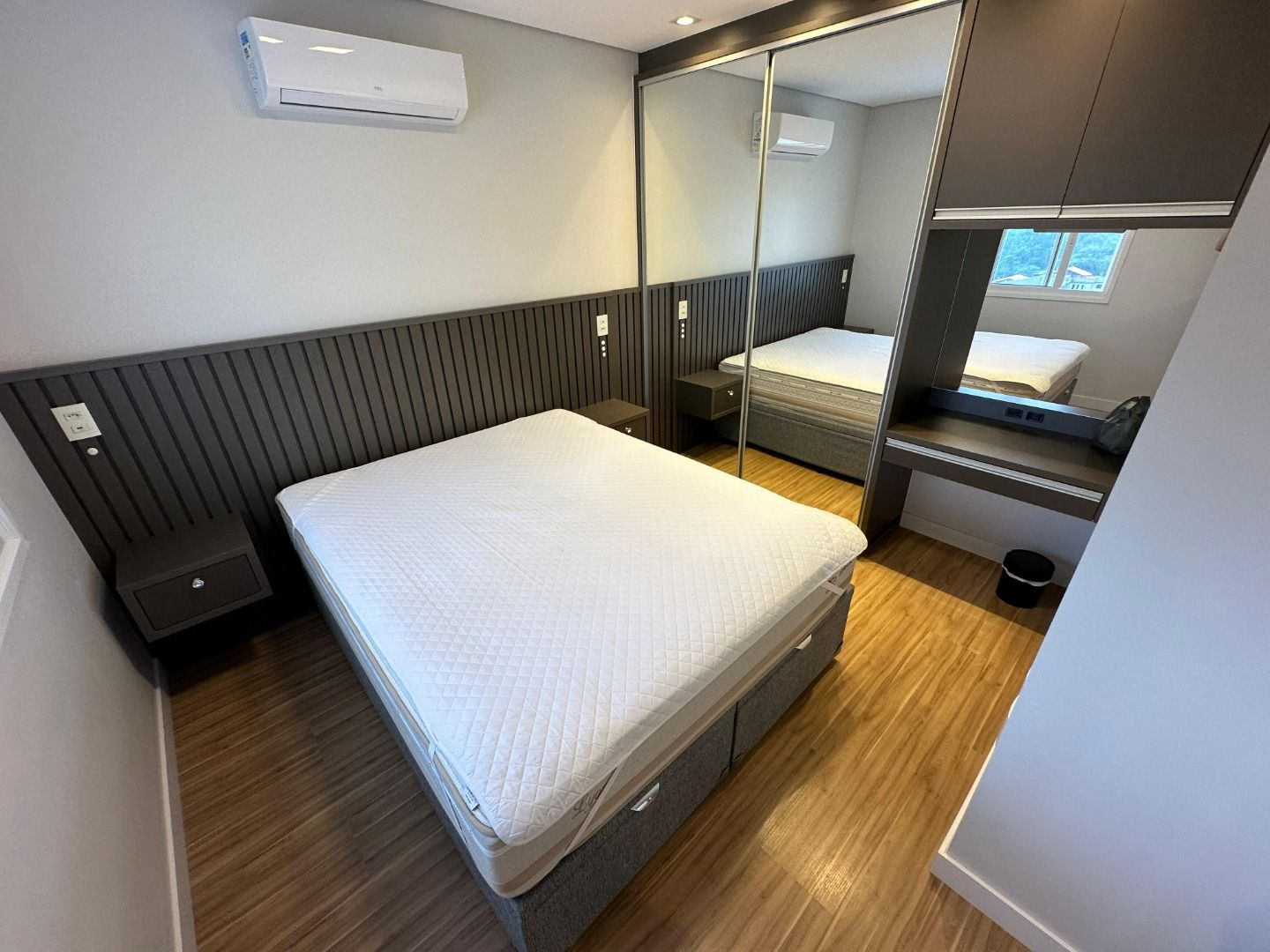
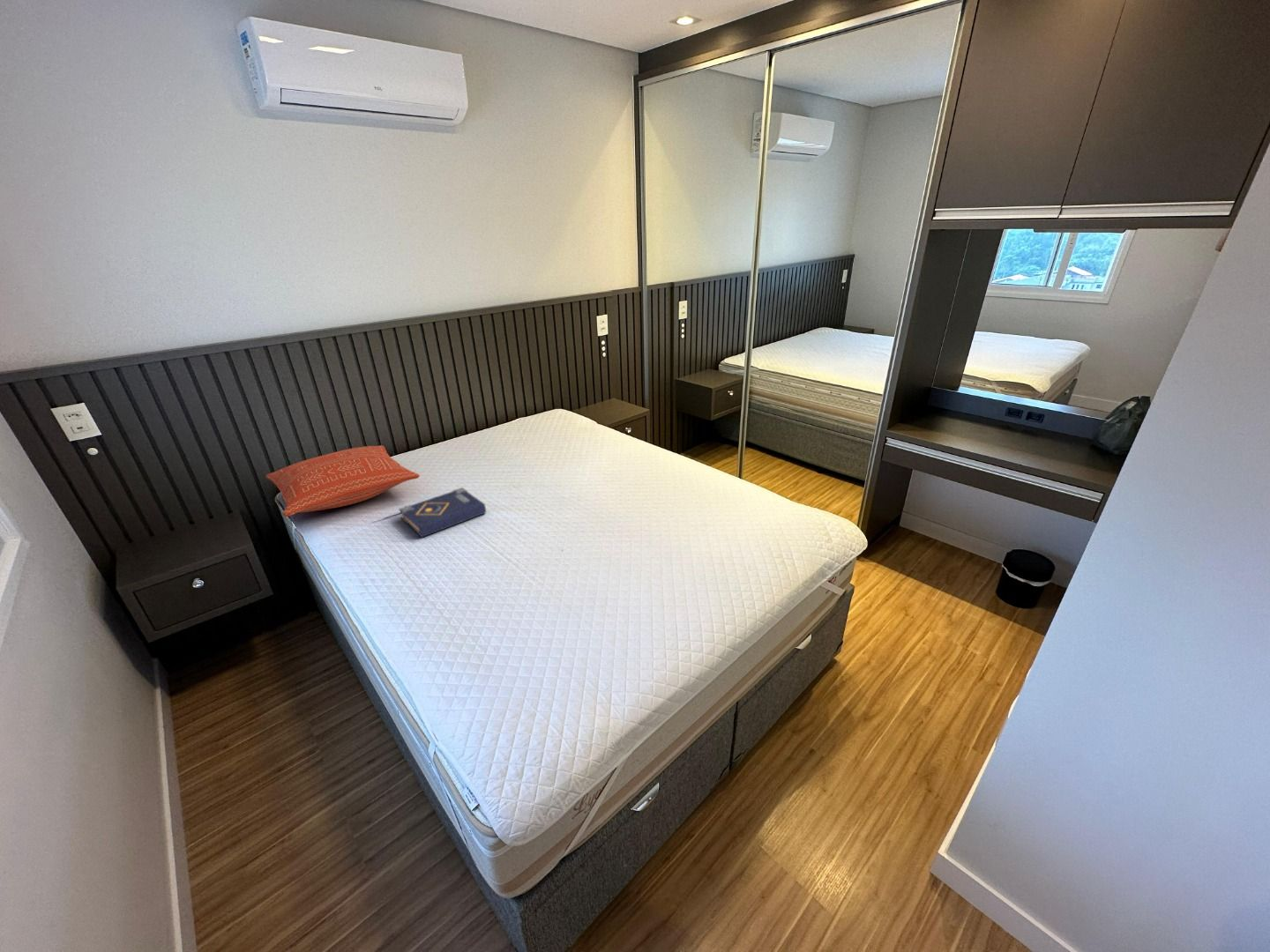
+ pillow (340, 476)
+ book (443, 510)
